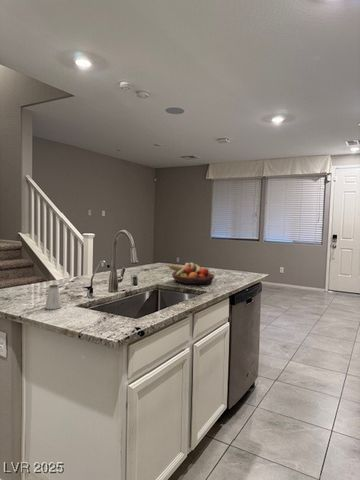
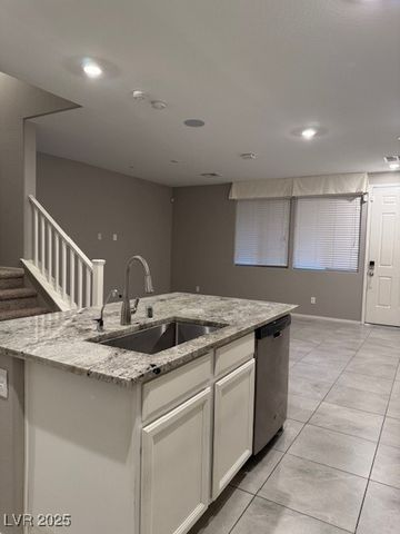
- saltshaker (53, 296)
- fruit bowl (192, 272)
